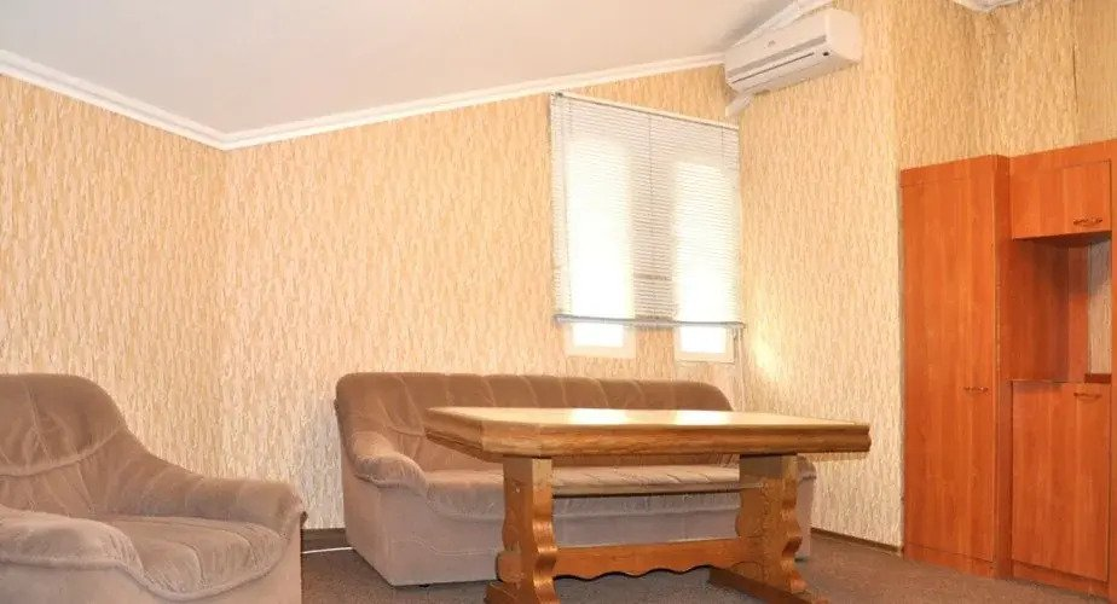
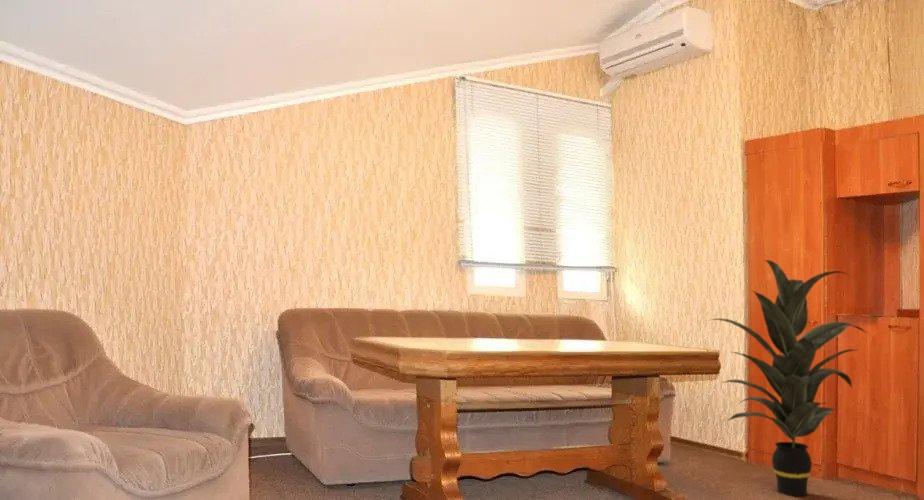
+ indoor plant (788, 374)
